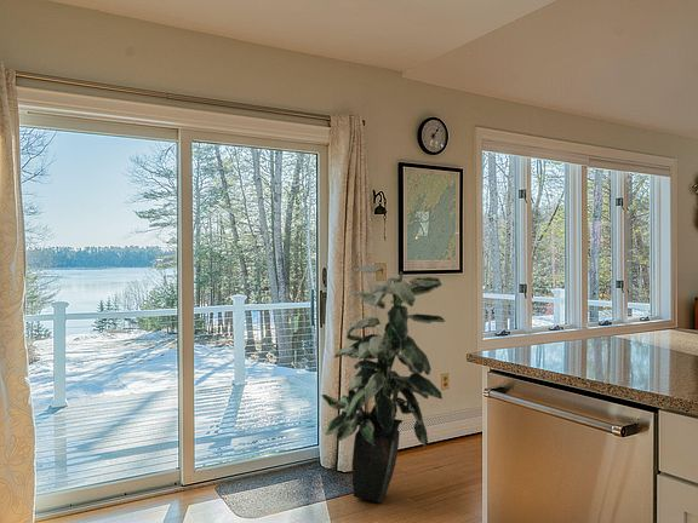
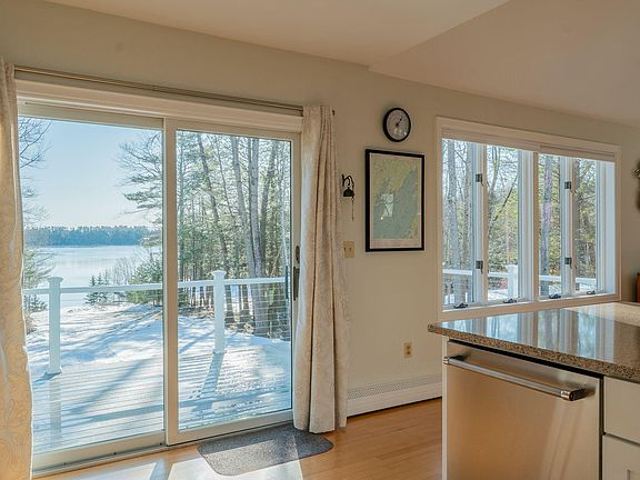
- indoor plant (382, 380)
